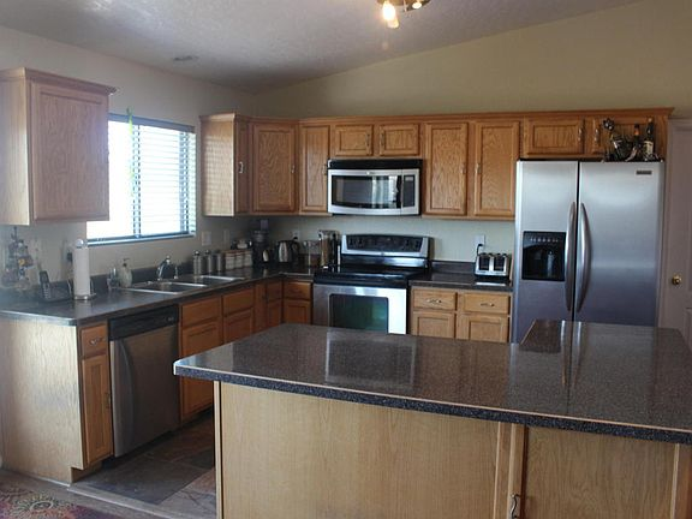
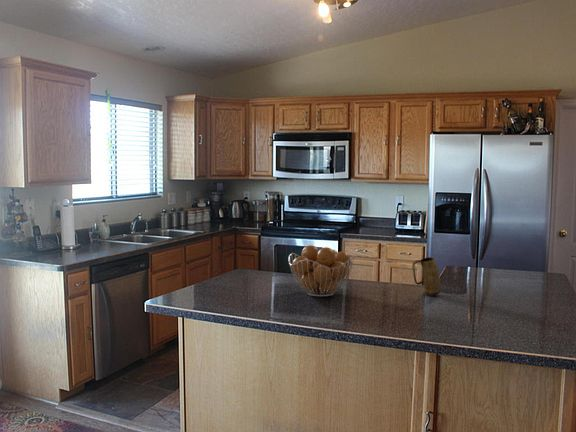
+ fruit basket (320, 269)
+ mug (425, 275)
